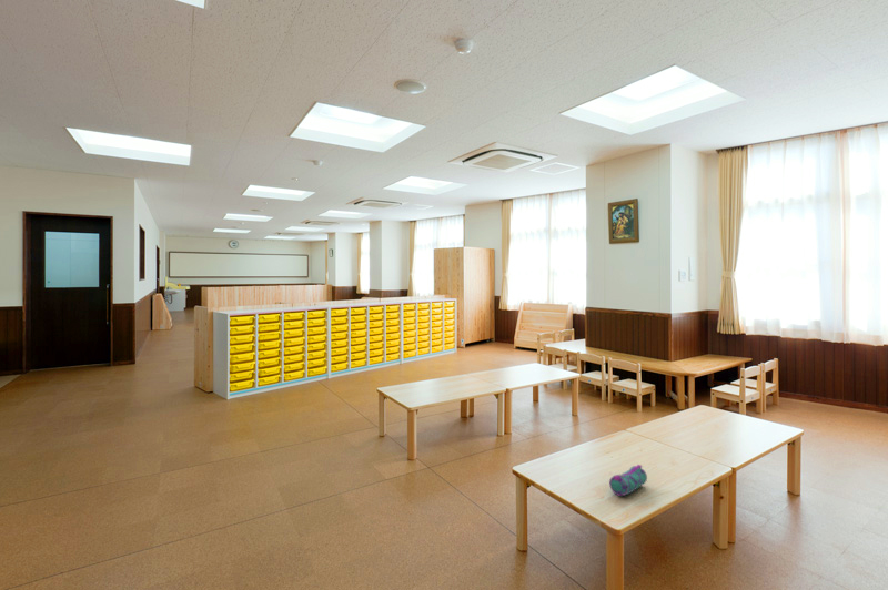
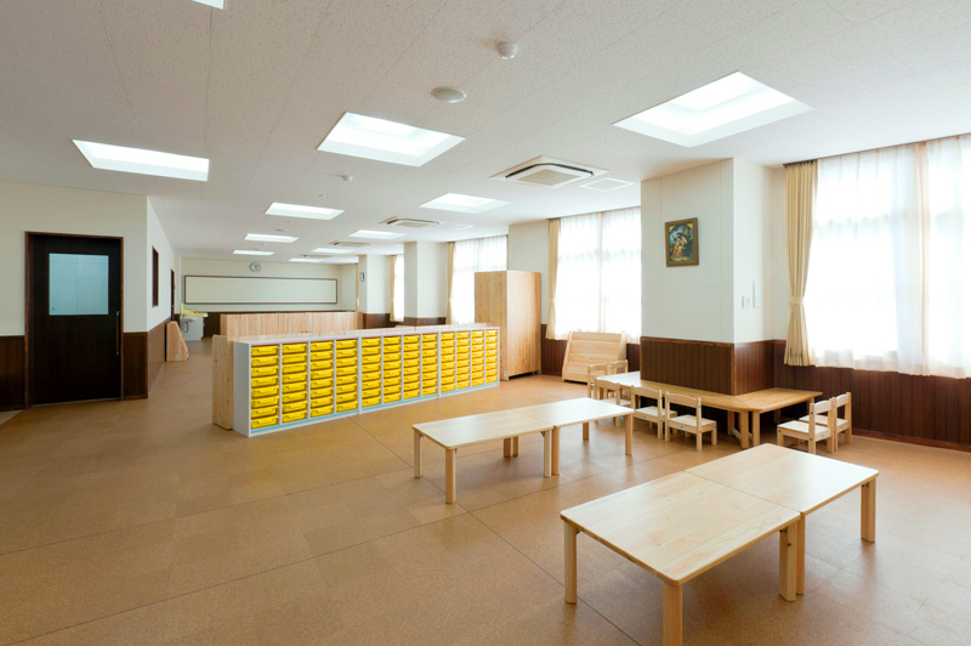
- pencil case (628, 479)
